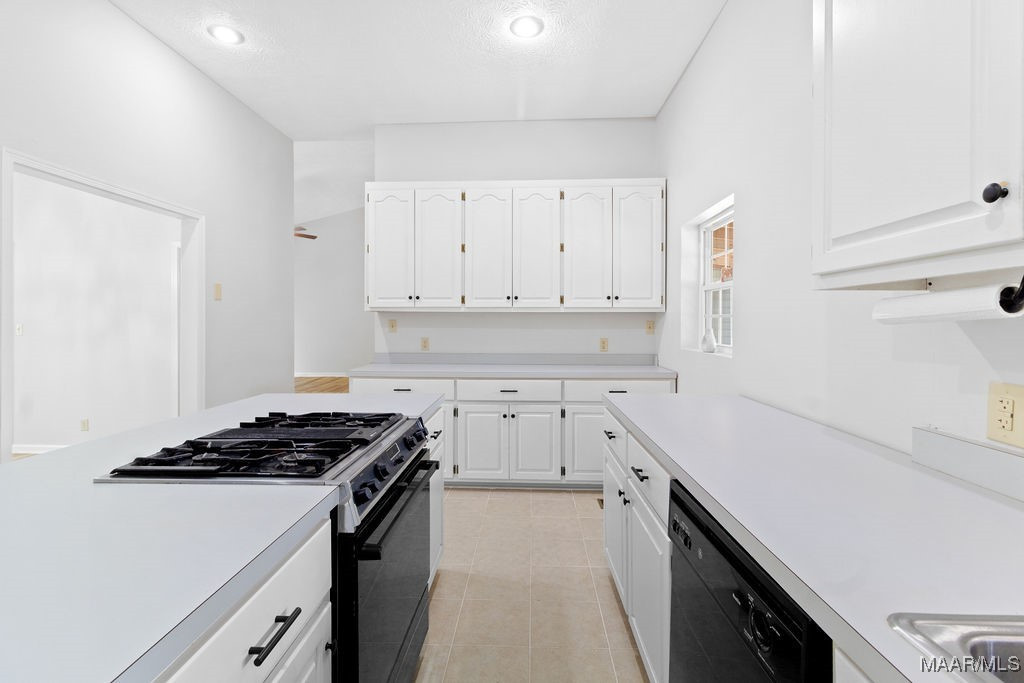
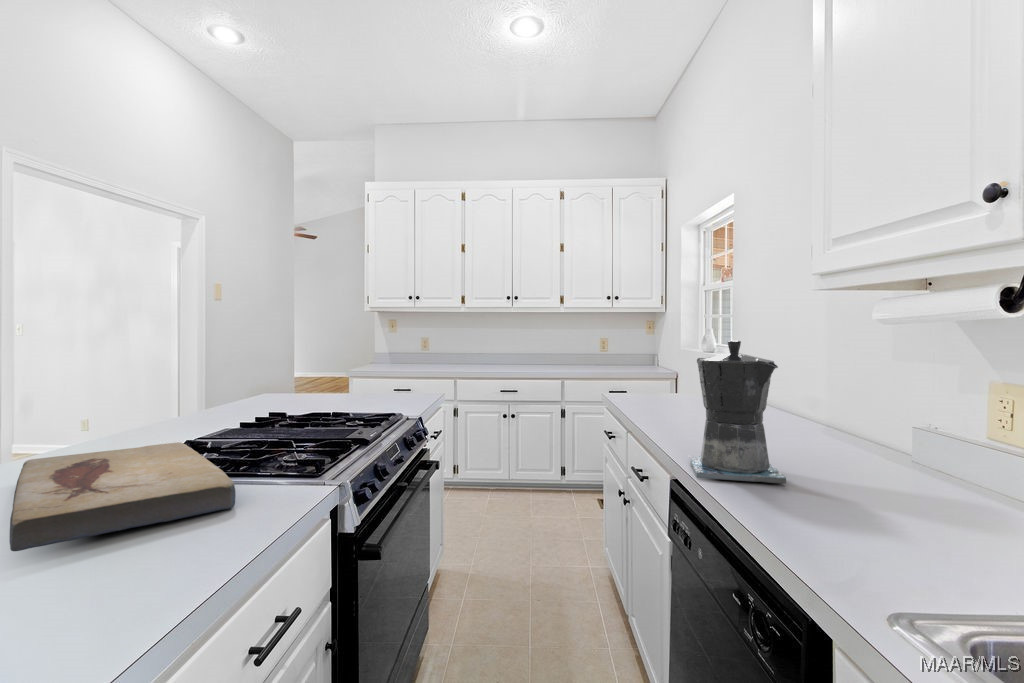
+ fish fossil (121, 481)
+ coffee maker (732, 405)
